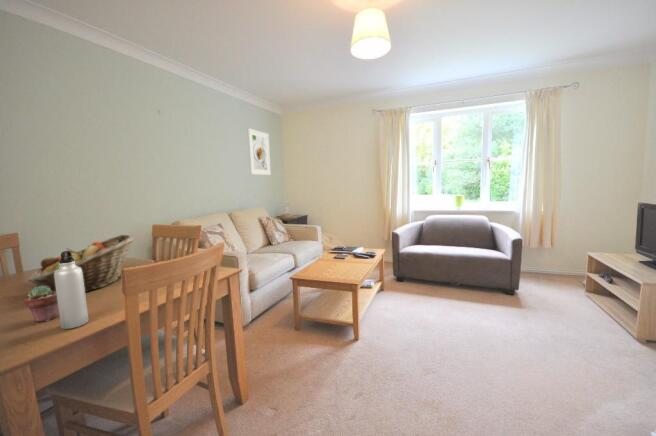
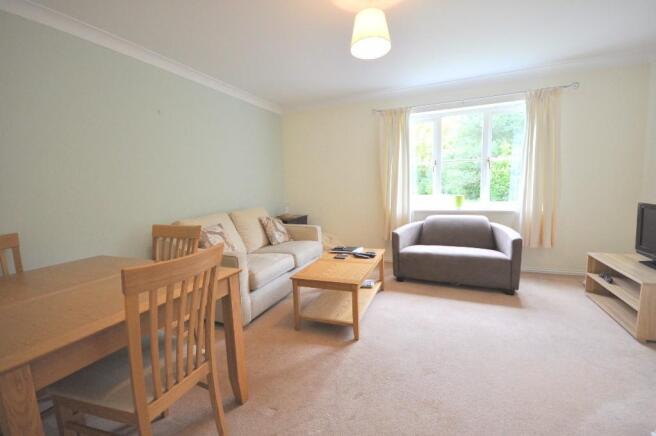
- fruit basket (87, 261)
- water bottle (70, 288)
- potted succulent (44, 302)
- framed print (259, 153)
